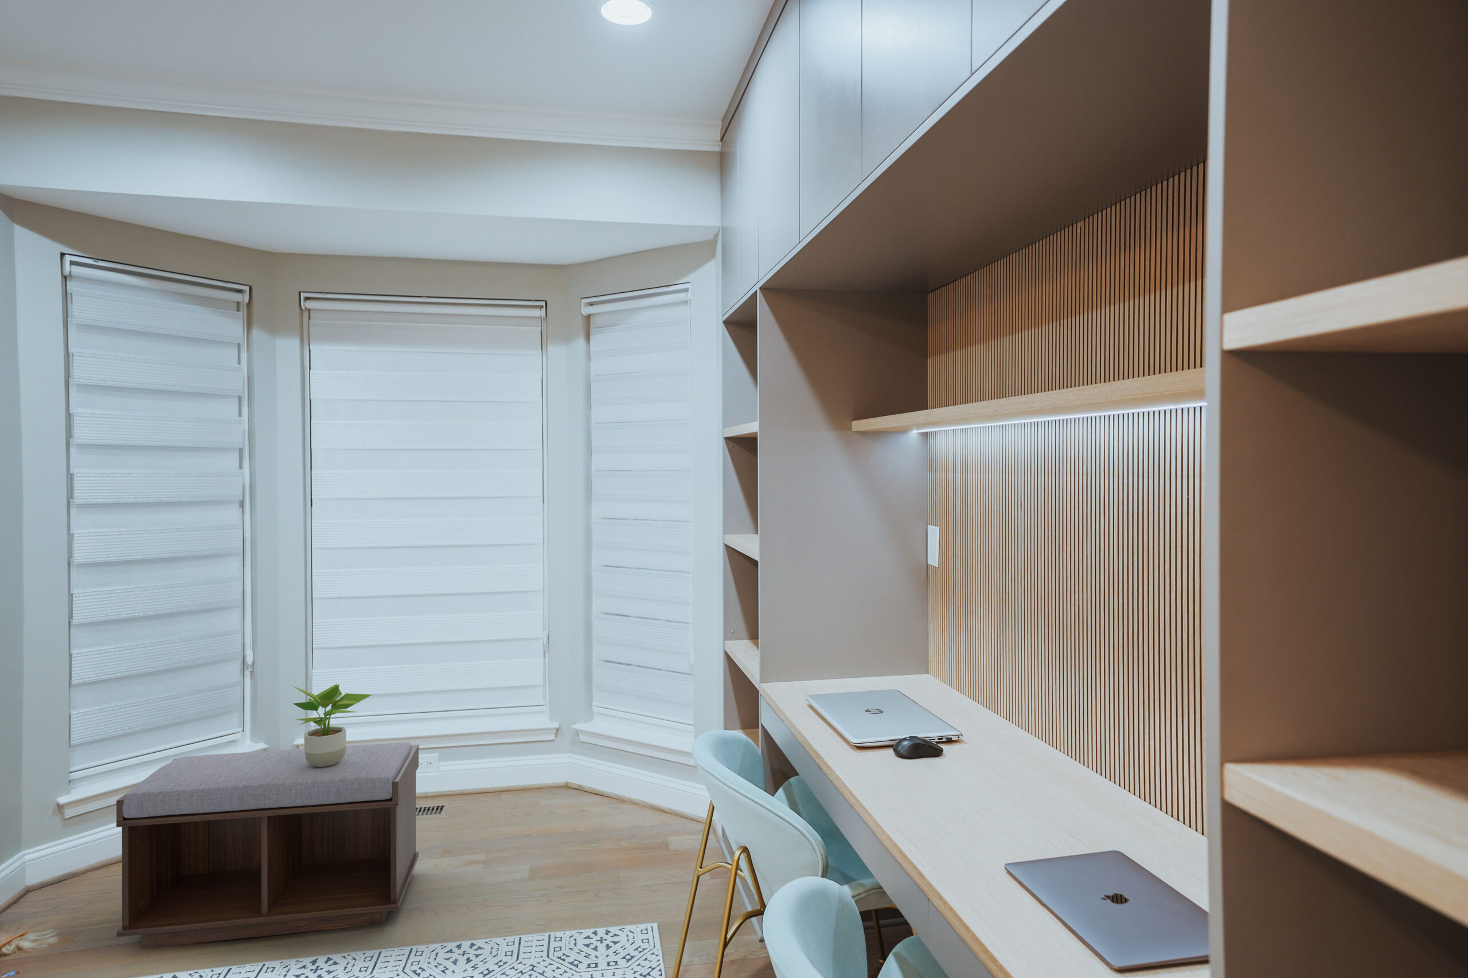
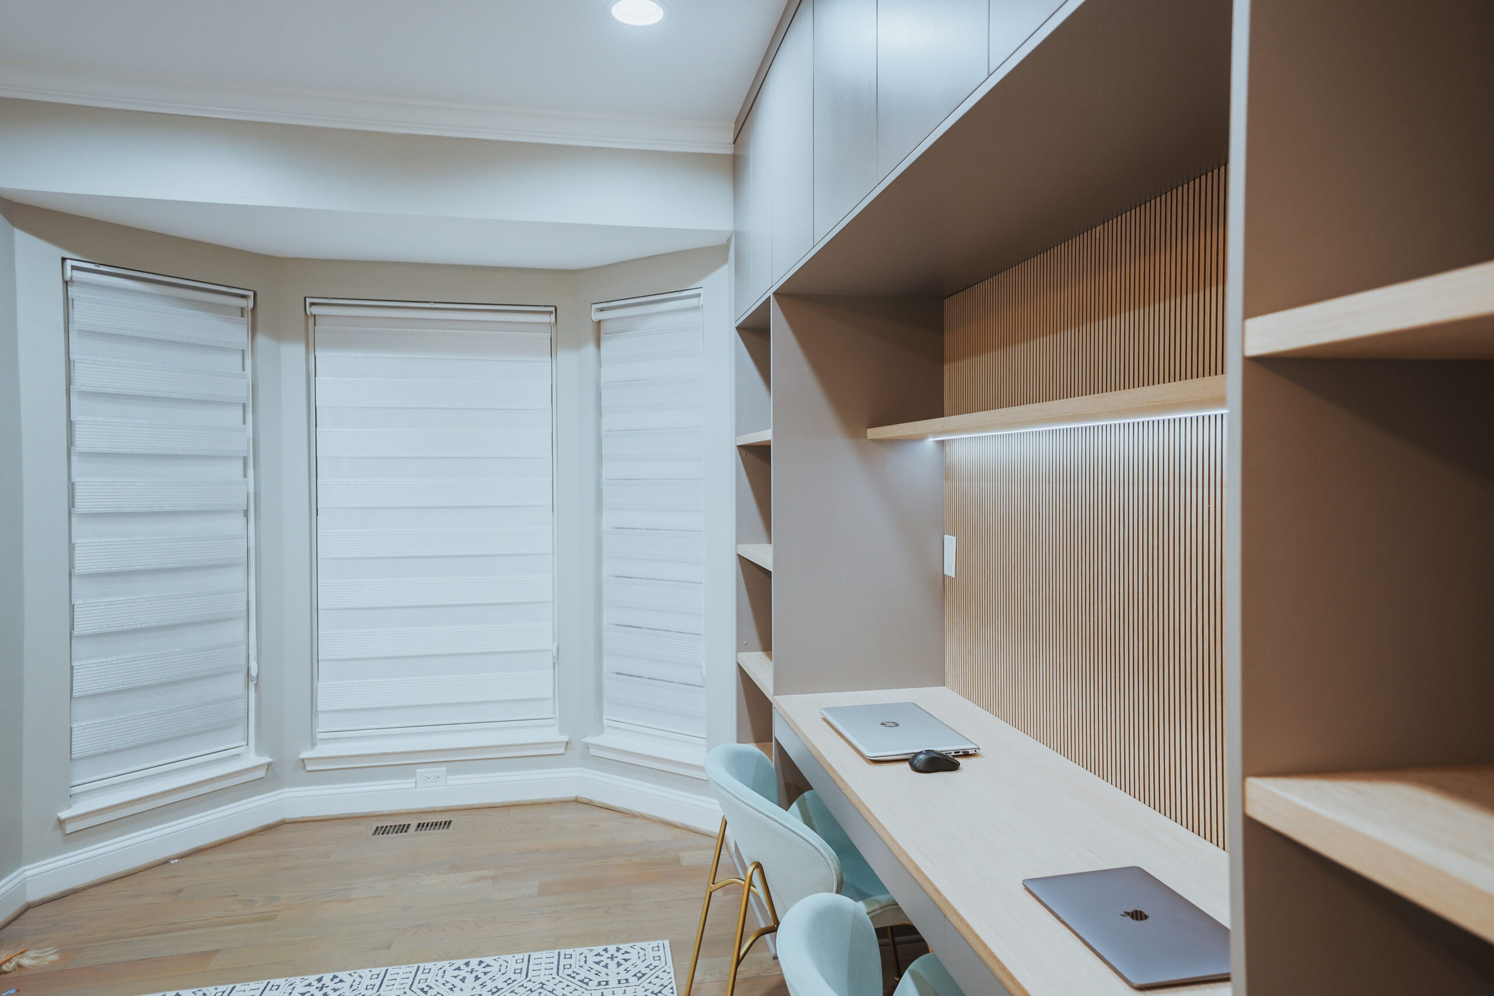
- bench (282, 836)
- potted plant (329, 720)
